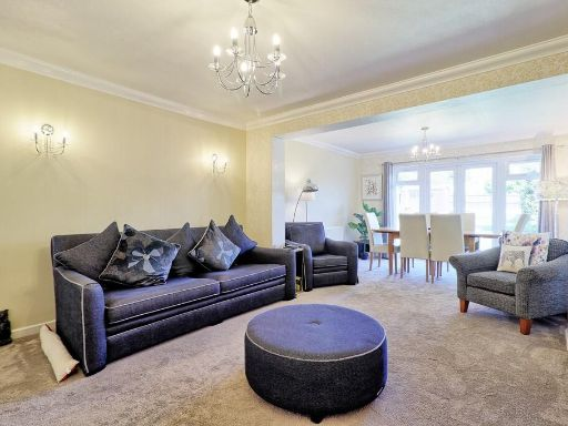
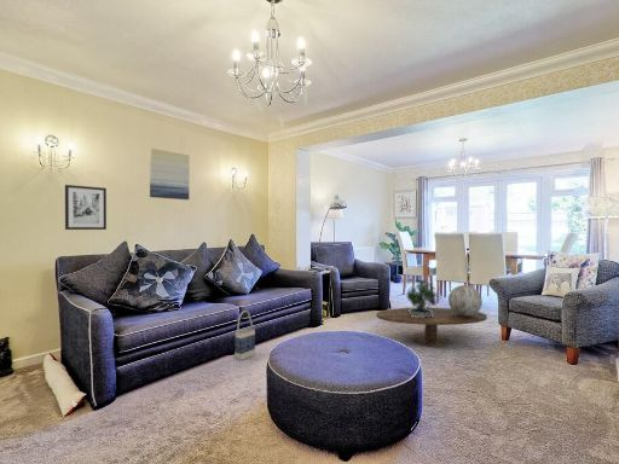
+ bag (244, 334)
+ potted plant (421, 295)
+ wall art (86, 208)
+ decorative sphere (464, 300)
+ coffee table (430, 327)
+ wall art (169, 175)
